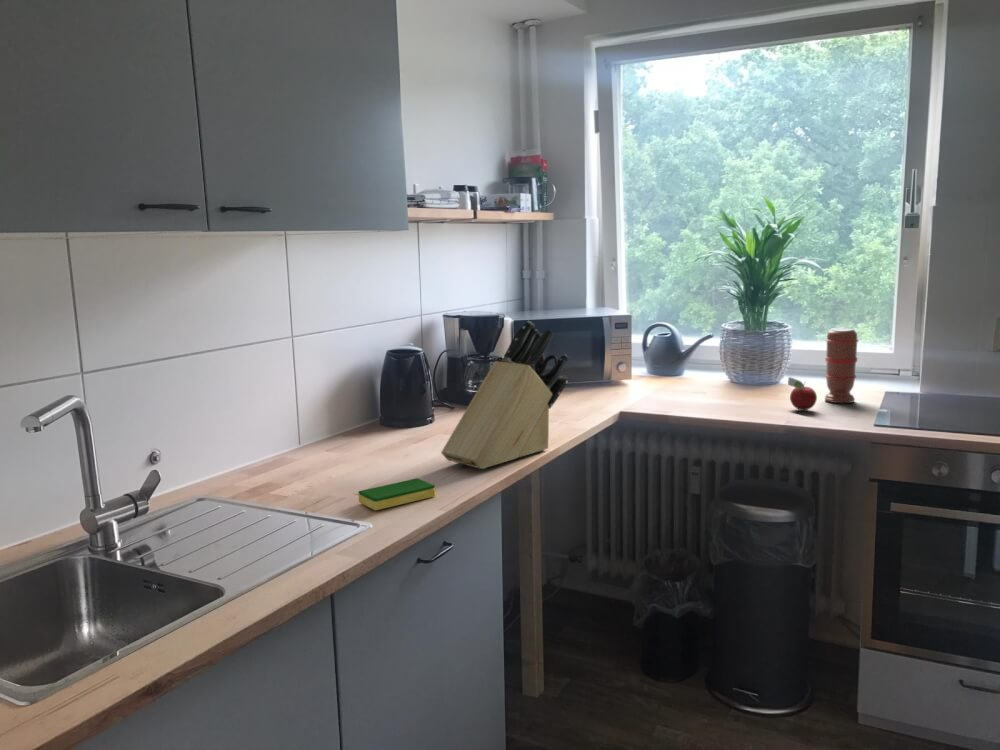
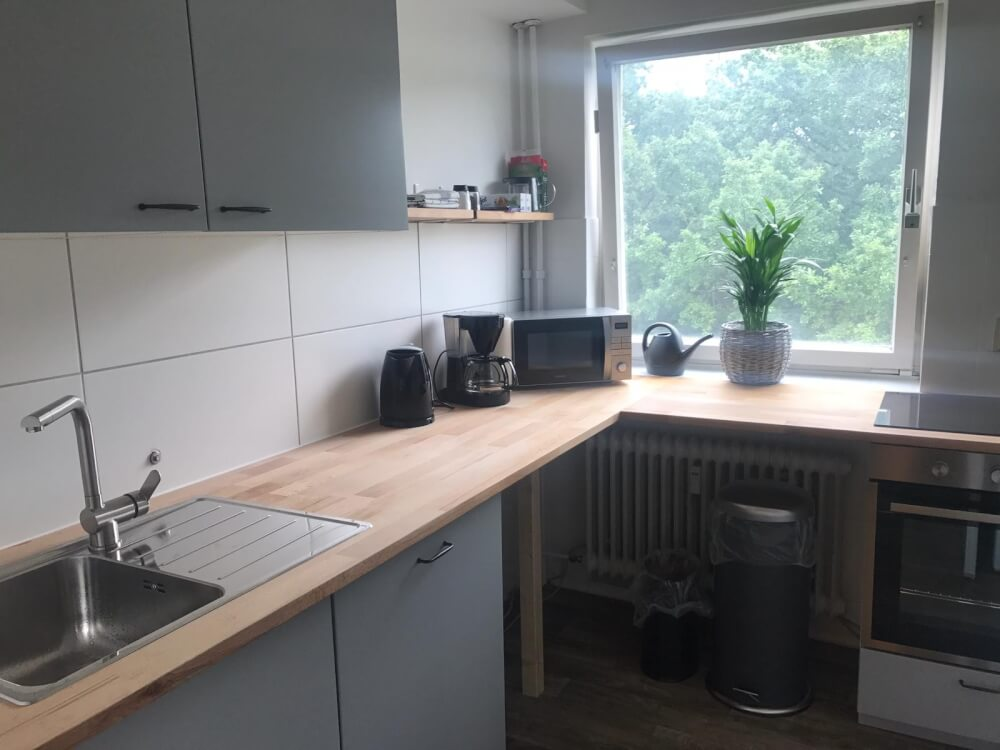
- knife block (508, 390)
- spice grinder (840, 364)
- dish sponge (397, 493)
- fruit (802, 393)
